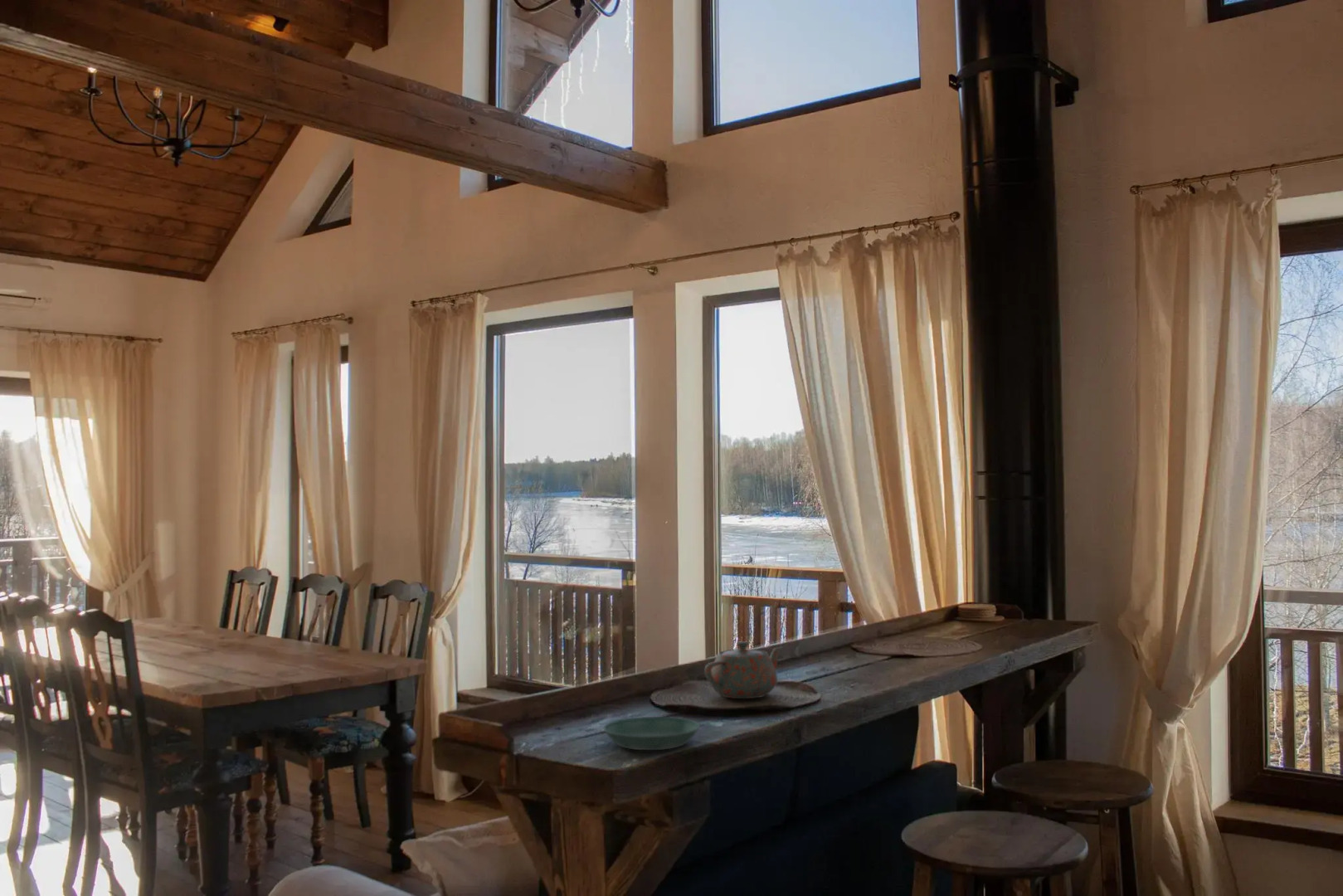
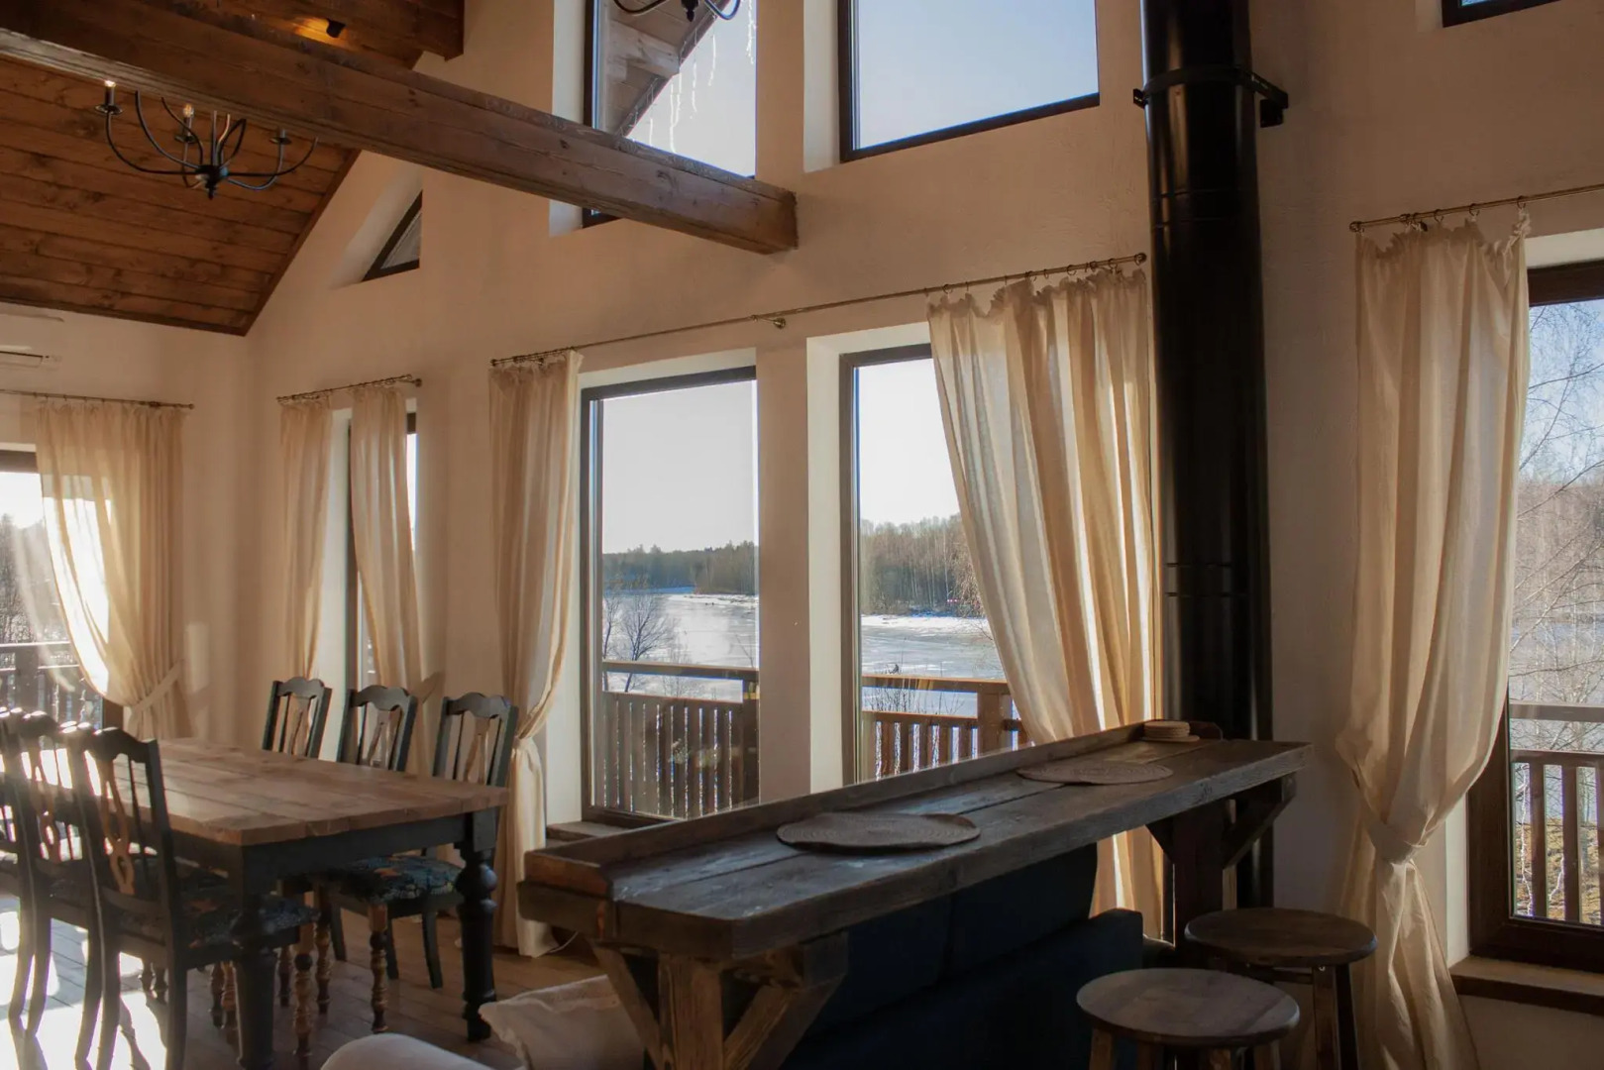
- saucer (651, 734)
- teapot (745, 668)
